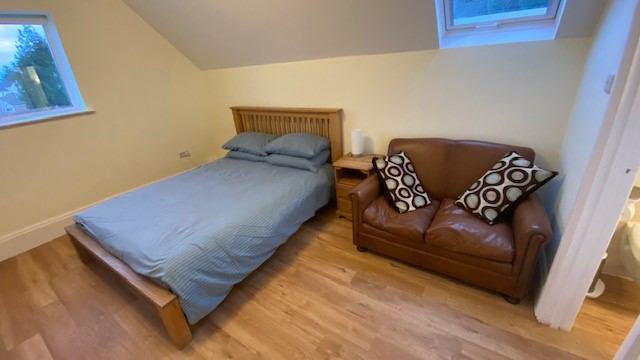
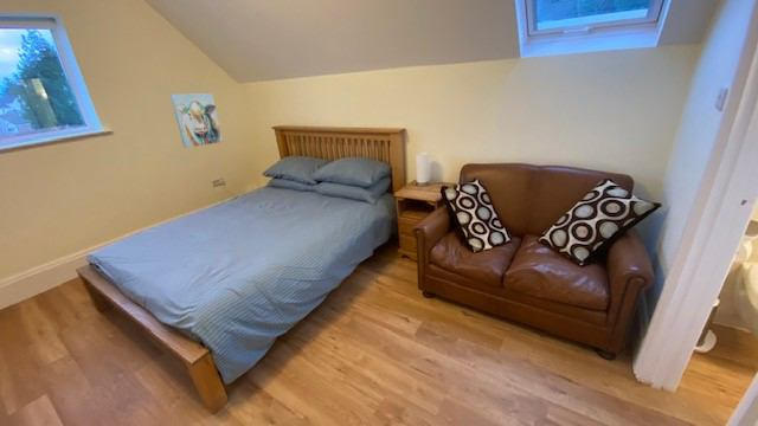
+ wall art (198, 120)
